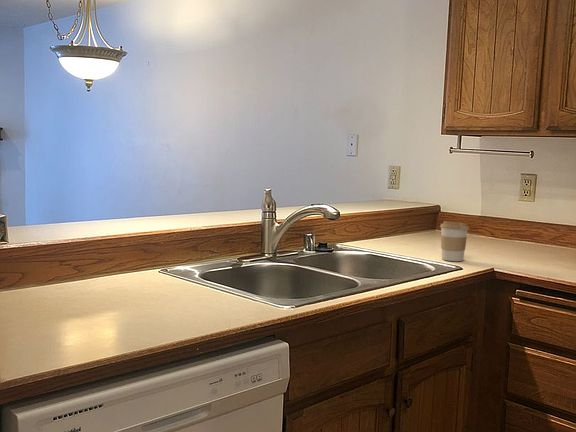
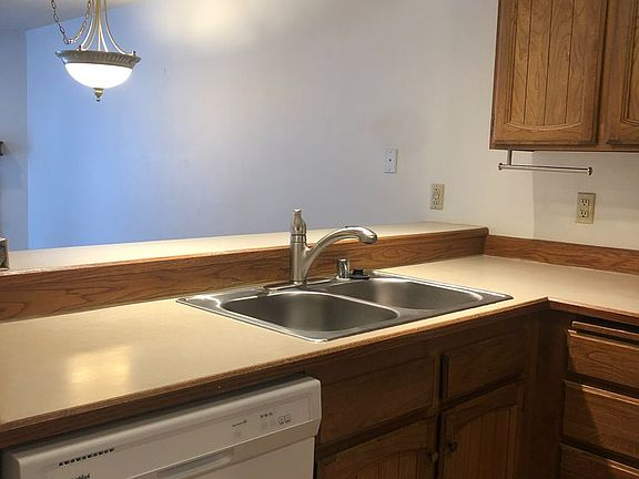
- coffee cup (453, 240)
